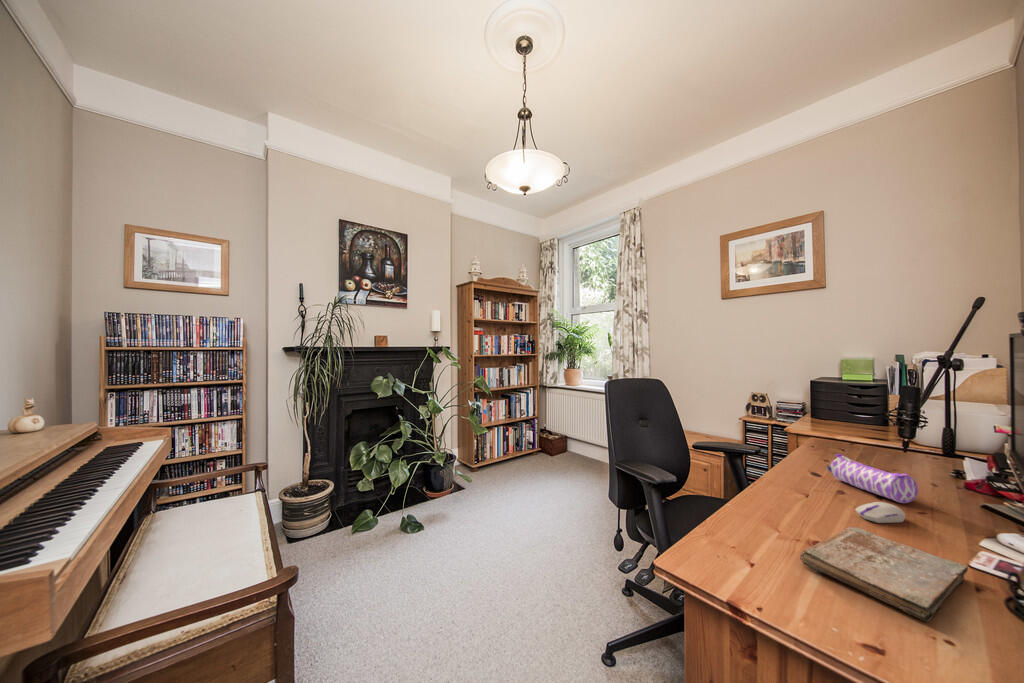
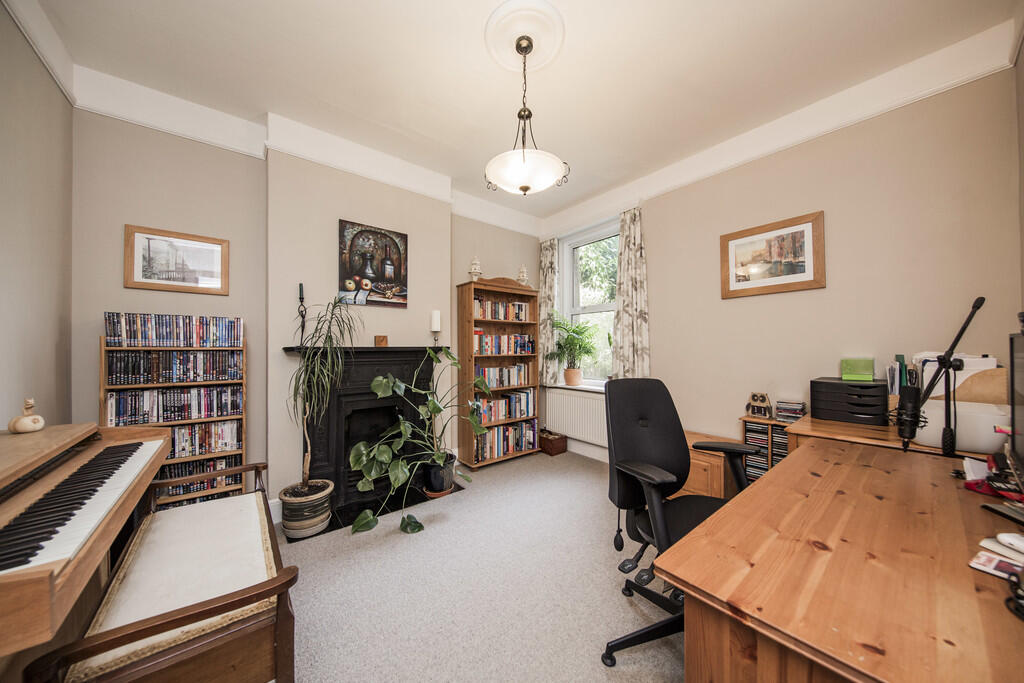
- computer mouse (881, 511)
- pencil case (870, 476)
- book (882, 564)
